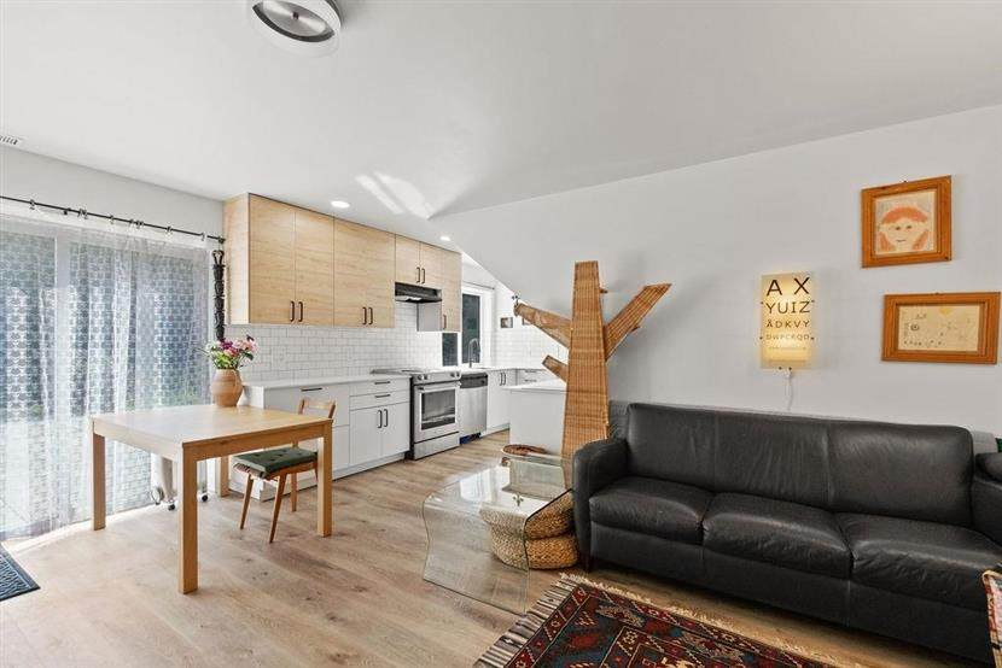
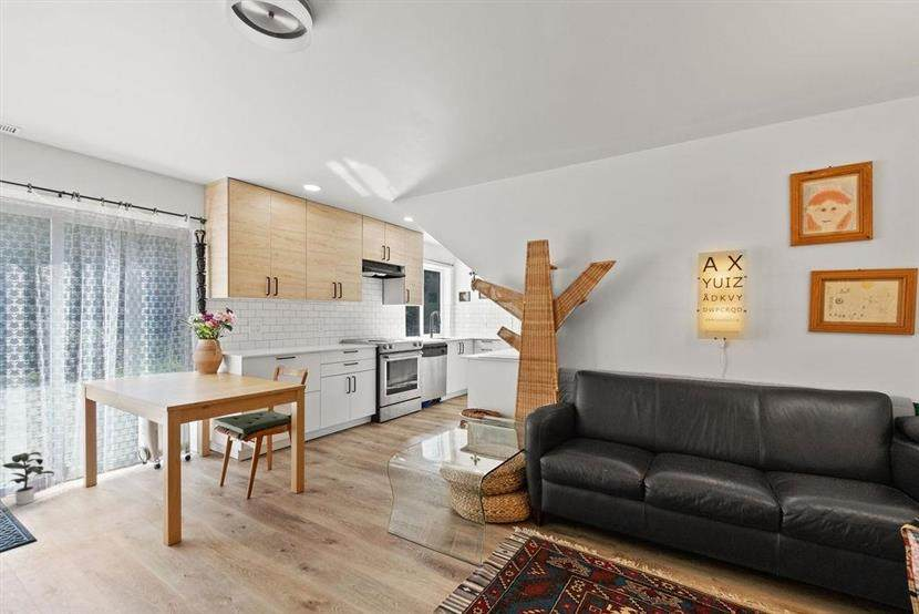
+ potted plant (29, 473)
